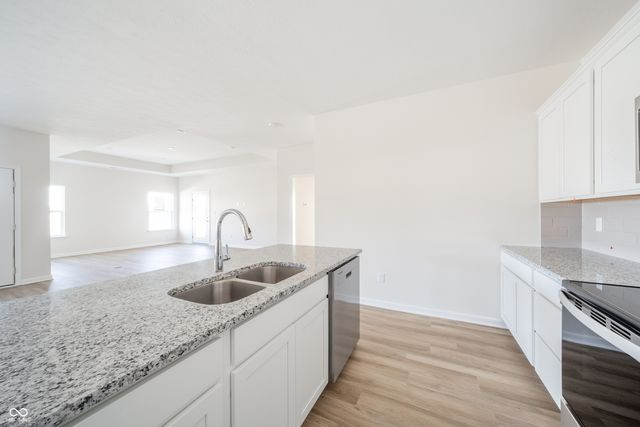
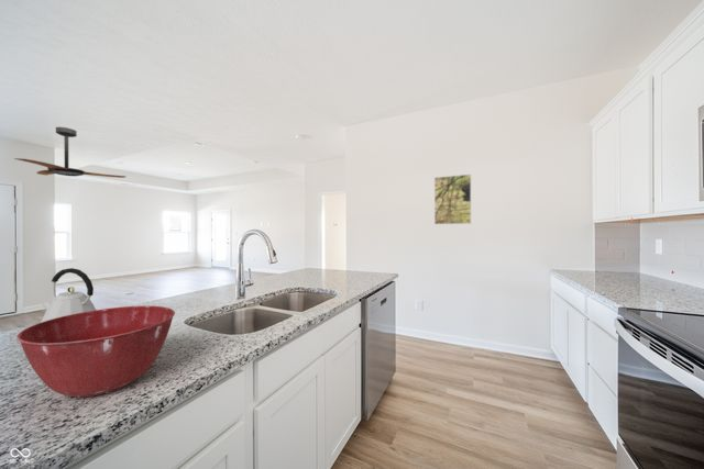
+ mixing bowl (107, 350)
+ kettle (69, 305)
+ ceiling fan (67, 154)
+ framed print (452, 200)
